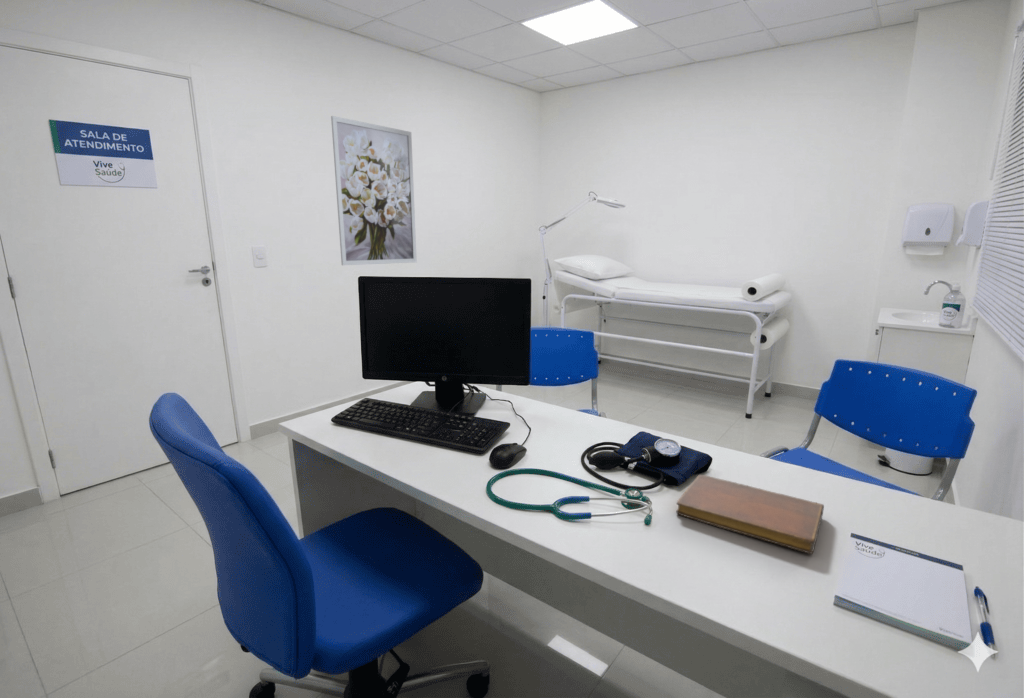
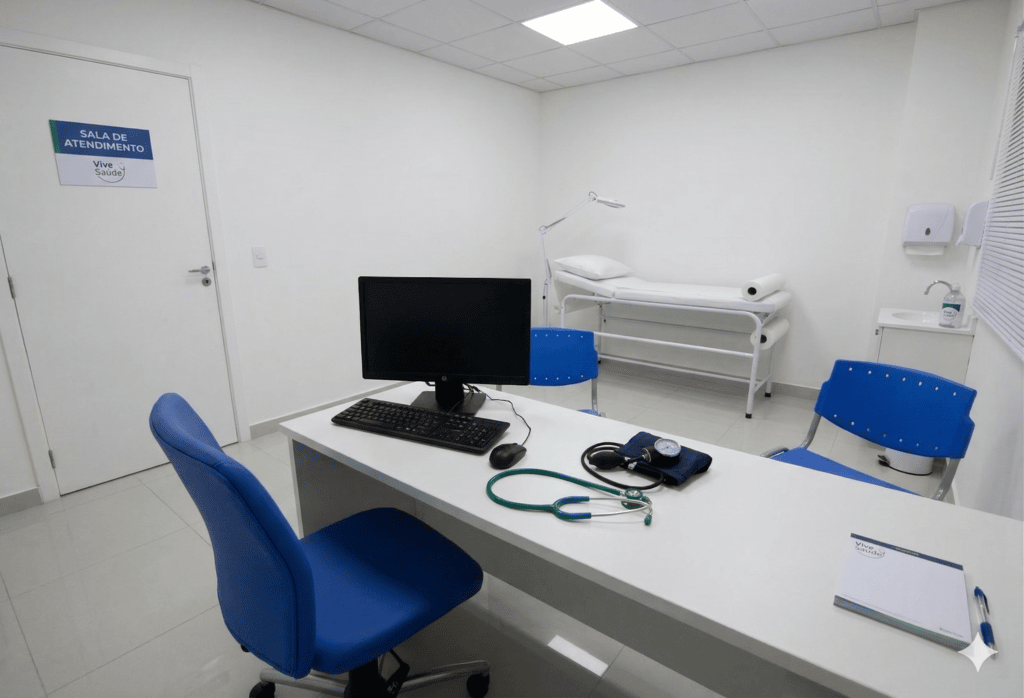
- wall art (377, 196)
- notebook (749, 508)
